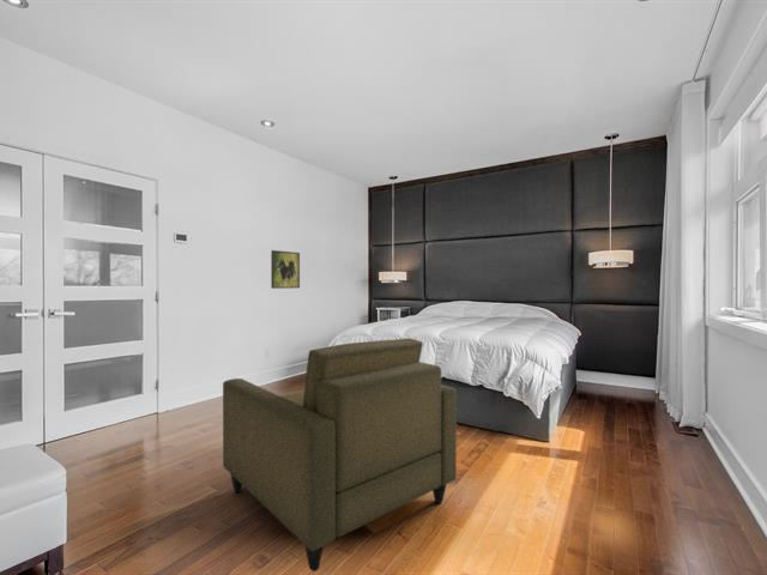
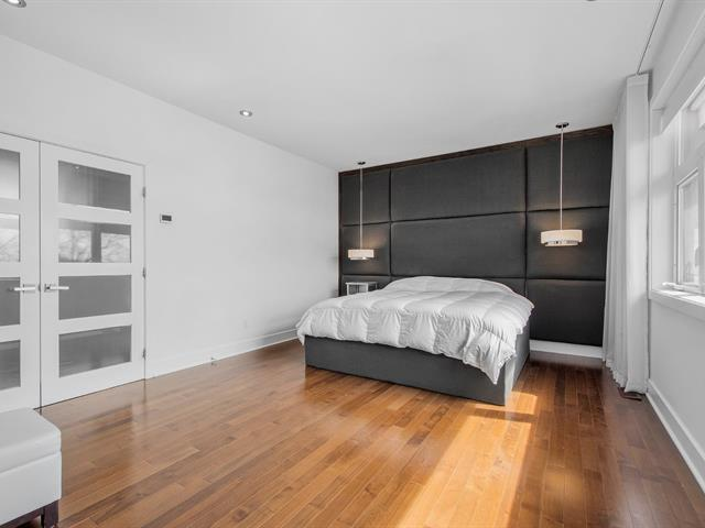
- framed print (285, 270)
- armchair (334, 416)
